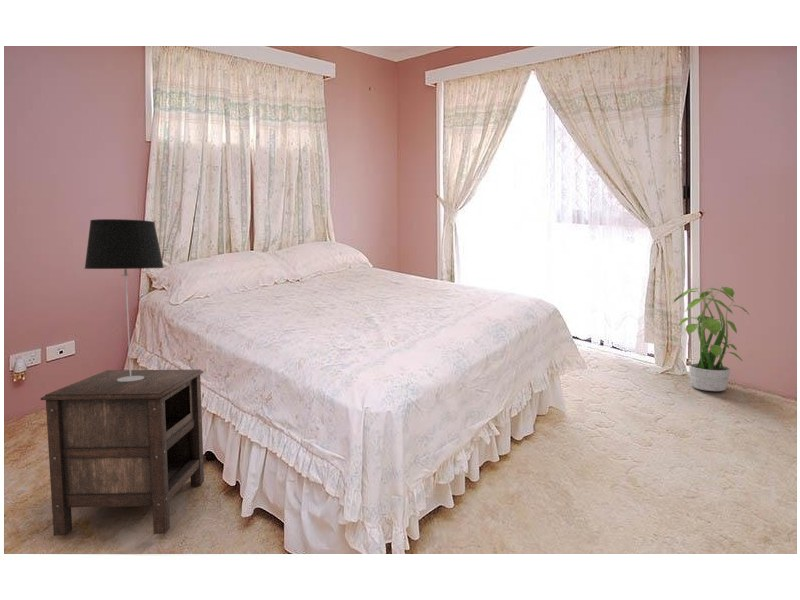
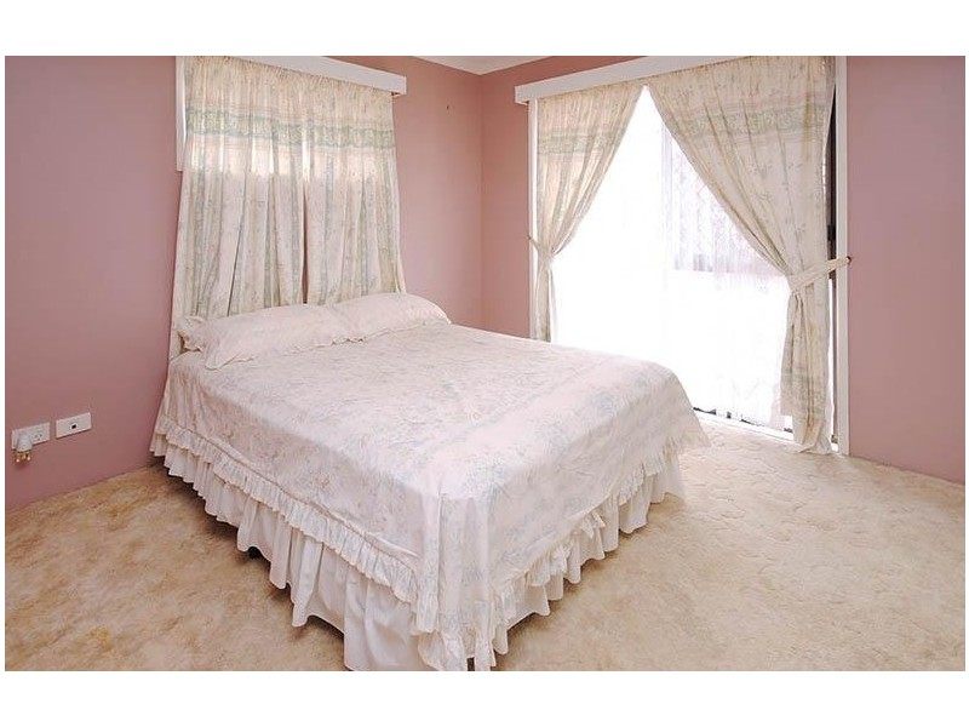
- potted plant (702, 336)
- nightstand (133, 445)
- table lamp (127, 300)
